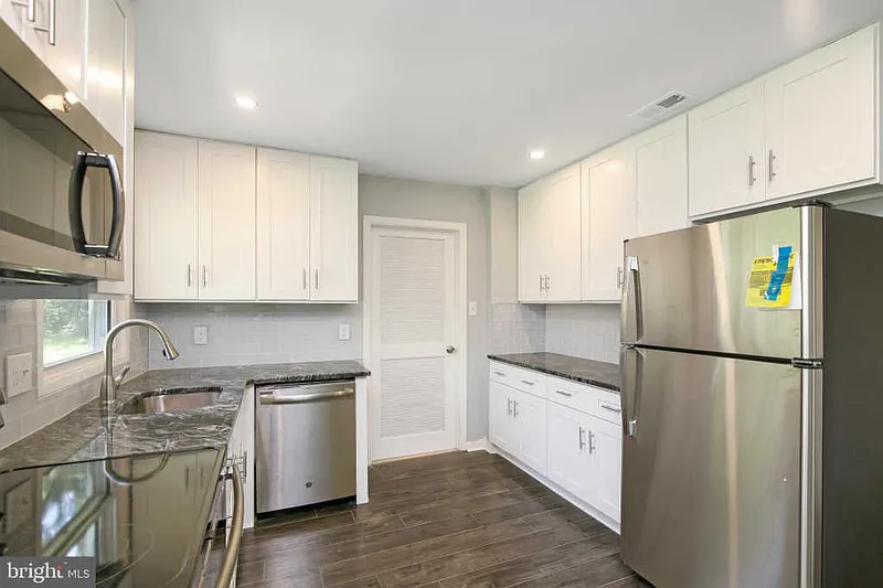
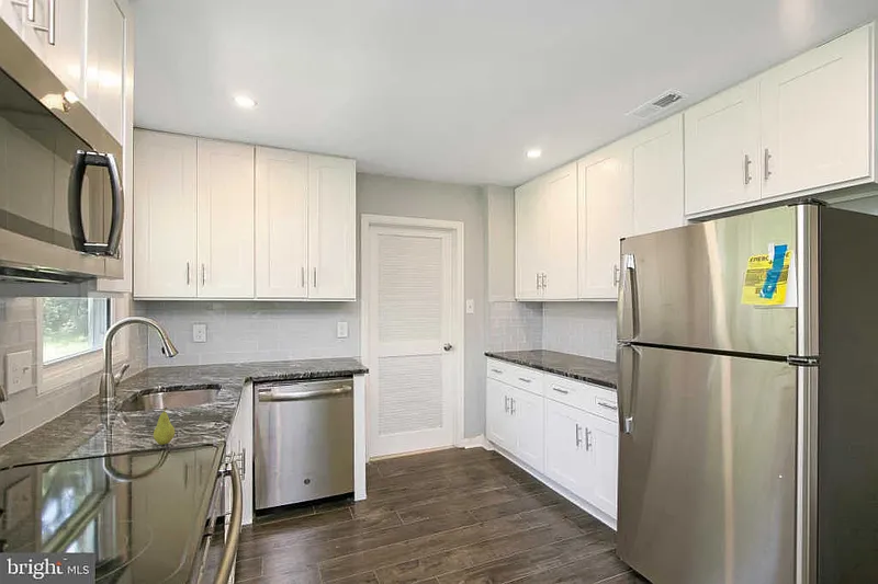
+ fruit (164, 424)
